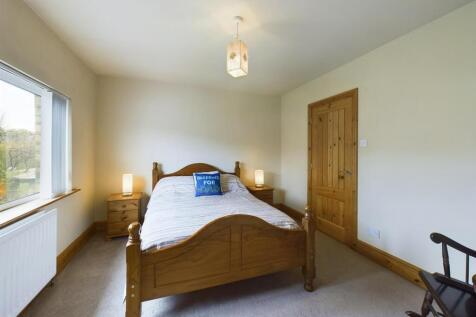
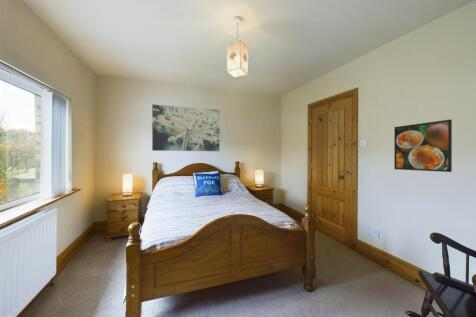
+ wall art (187, 129)
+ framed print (420, 147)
